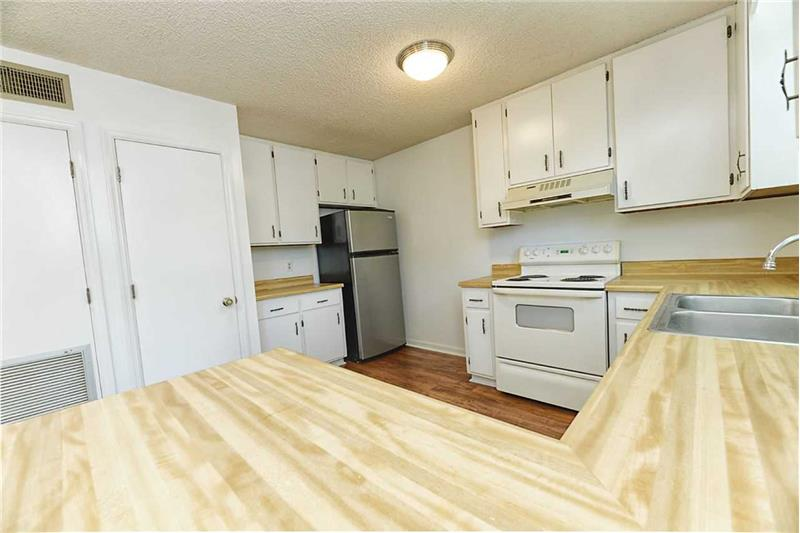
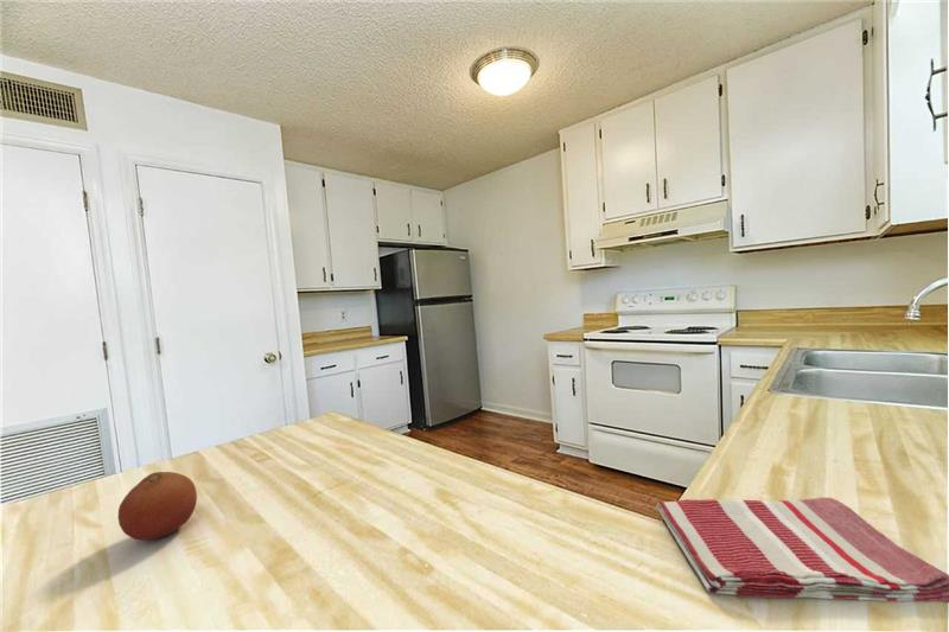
+ fruit (159, 503)
+ dish towel (778, 537)
